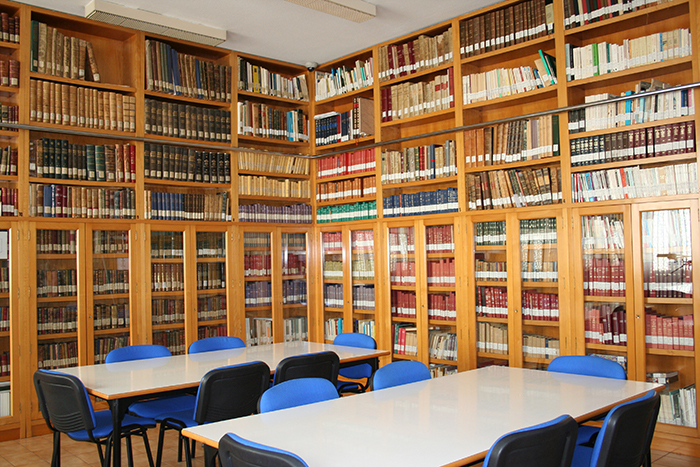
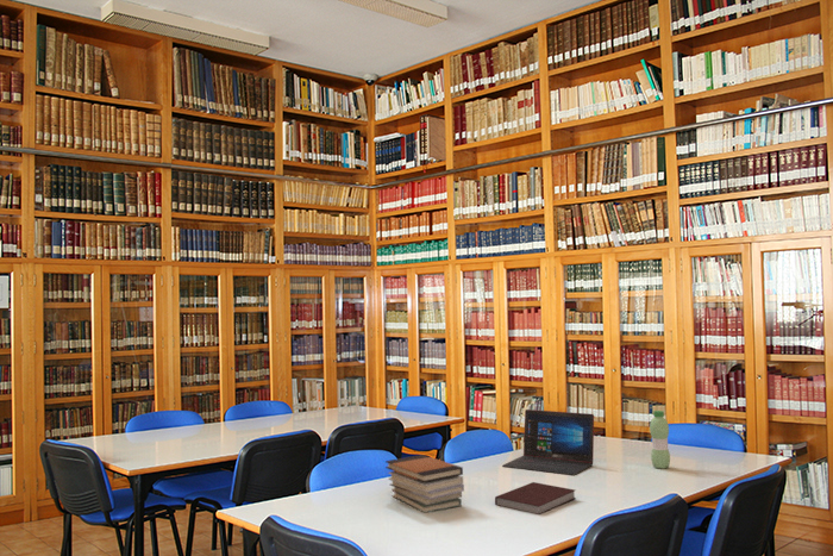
+ notebook (536, 496)
+ book stack (424, 482)
+ laptop (547, 441)
+ water bottle (659, 438)
